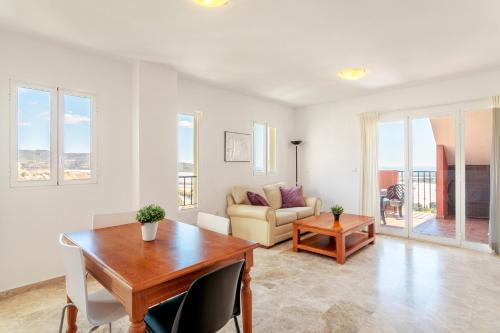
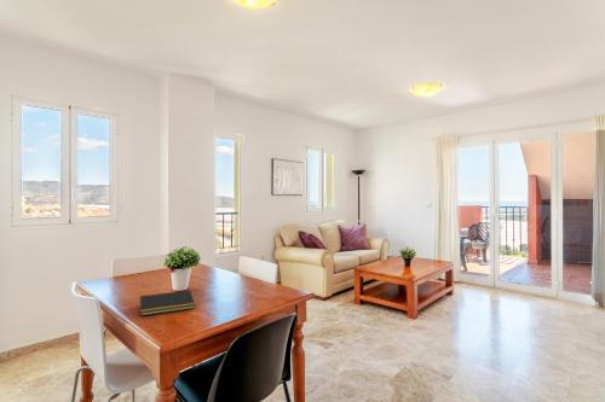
+ notepad (167, 302)
